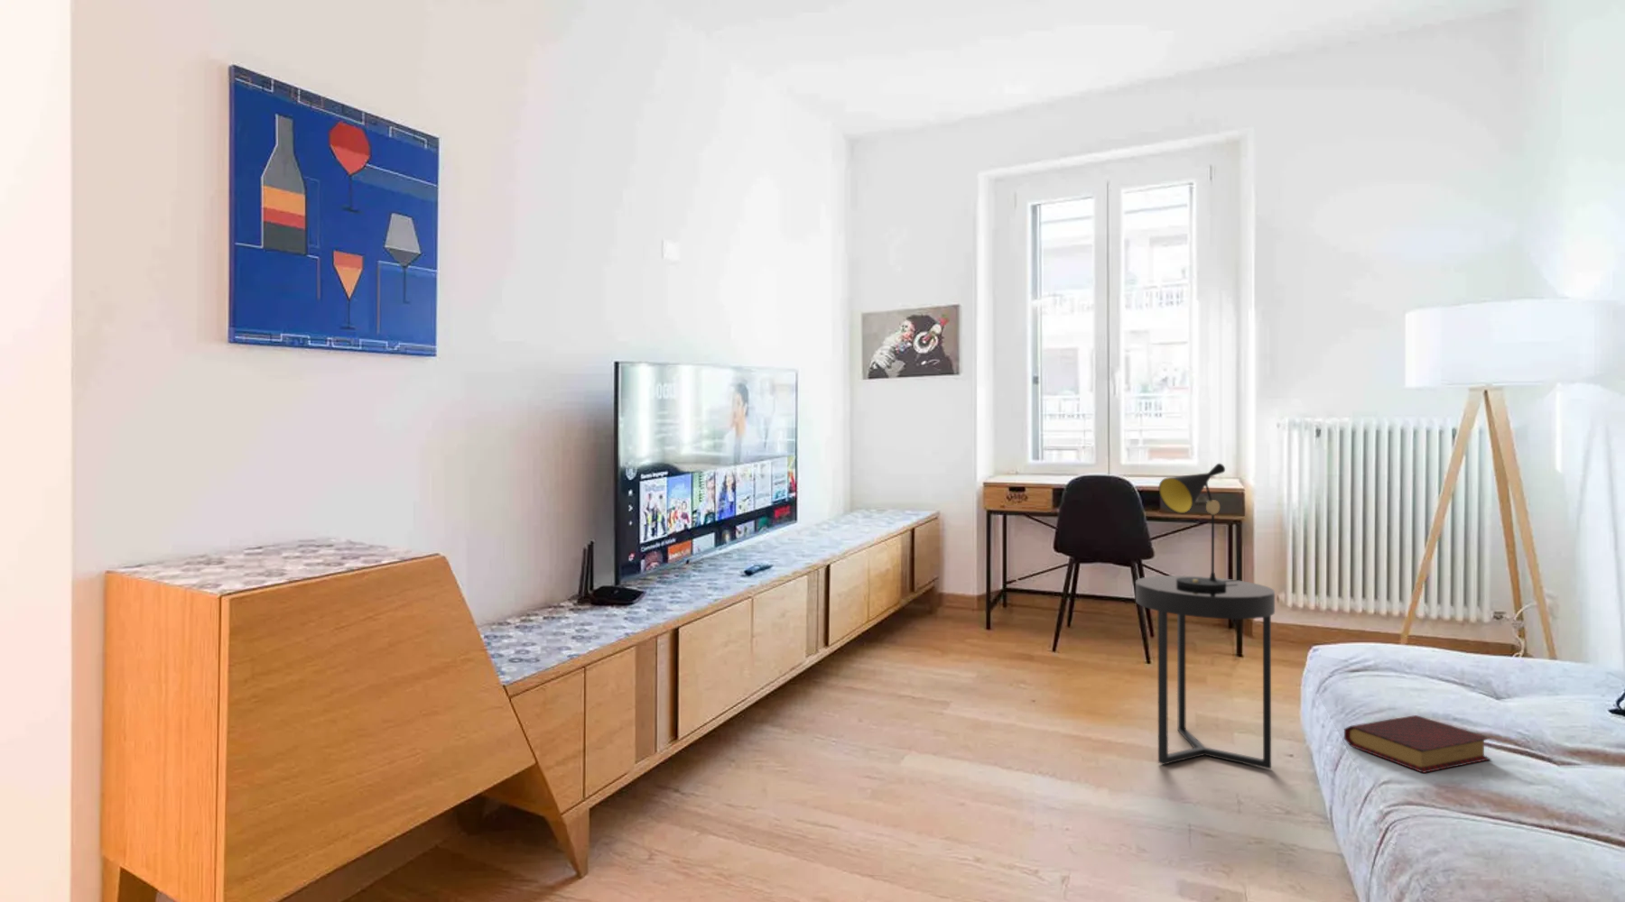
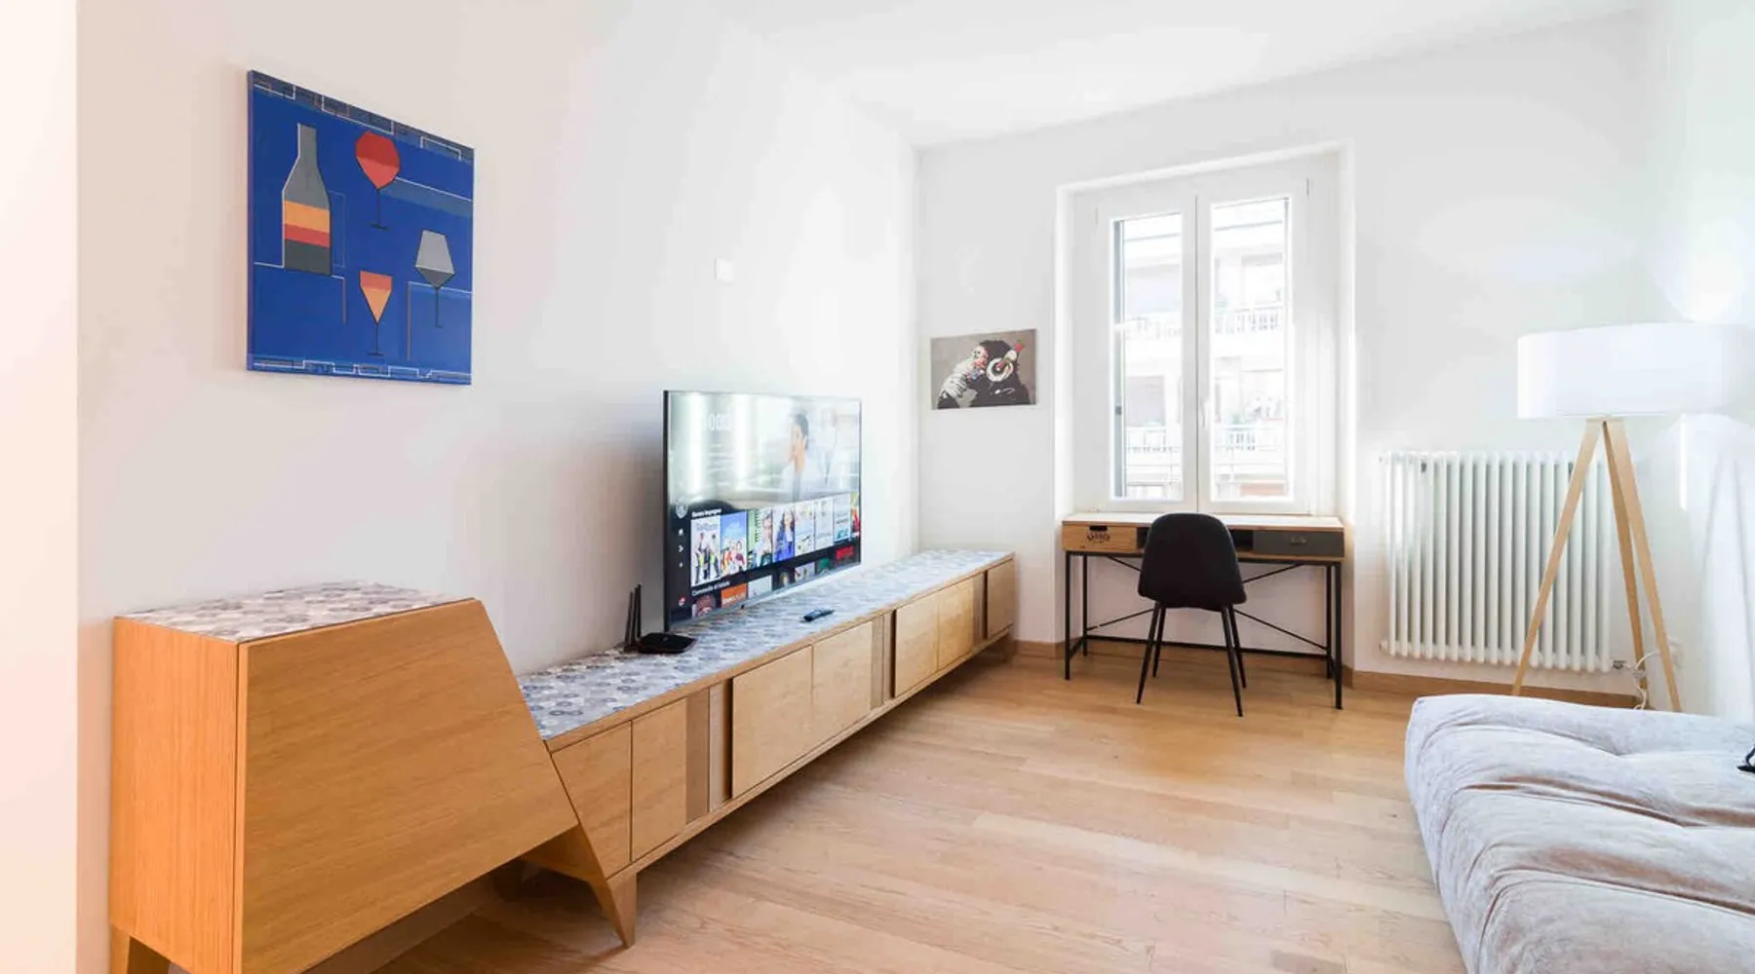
- table lamp (1212, 523)
- side table (1185, 670)
- book (1416, 741)
